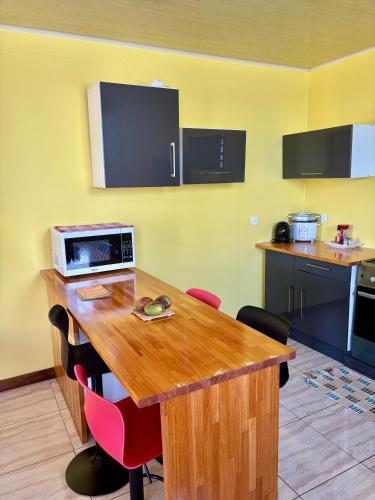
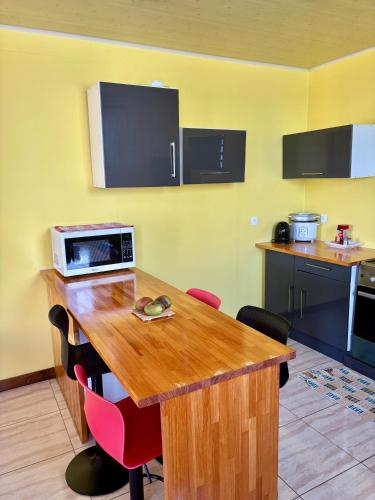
- dish towel (92, 291)
